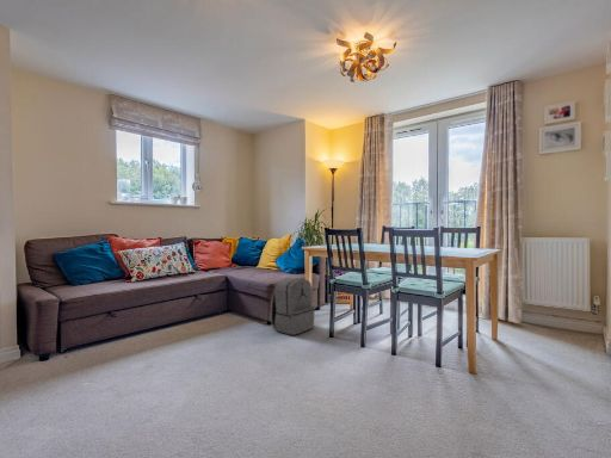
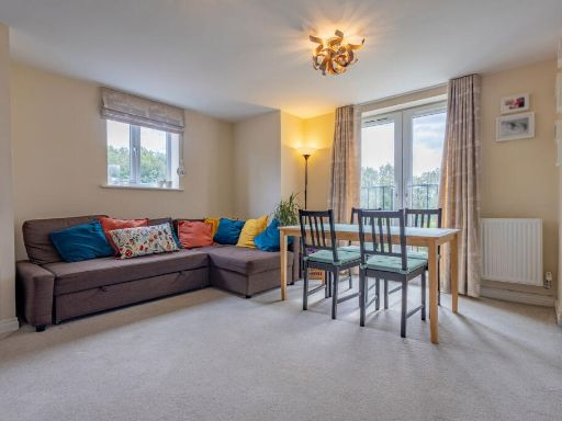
- backpack (291, 303)
